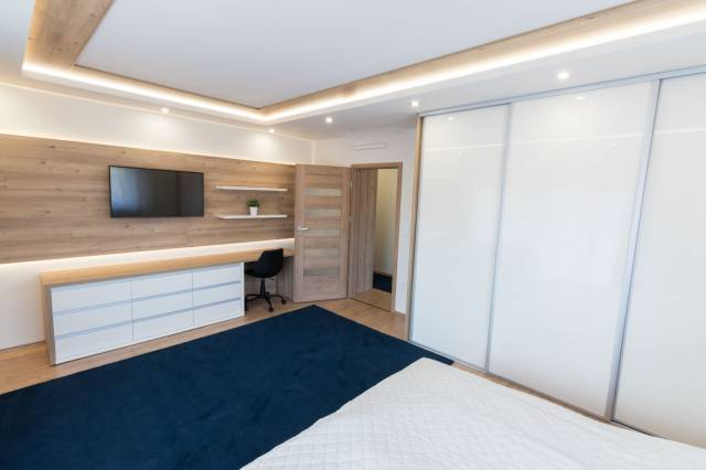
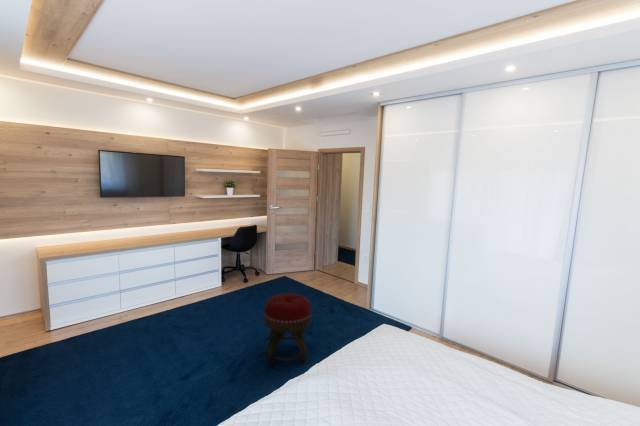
+ footstool (287, 327)
